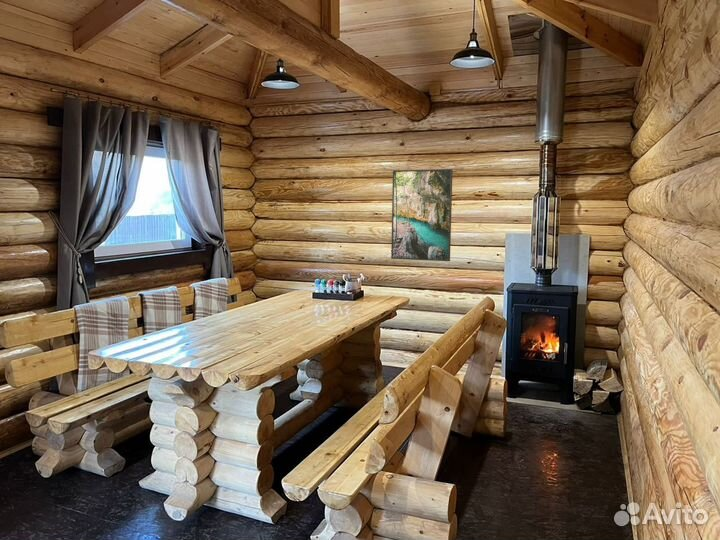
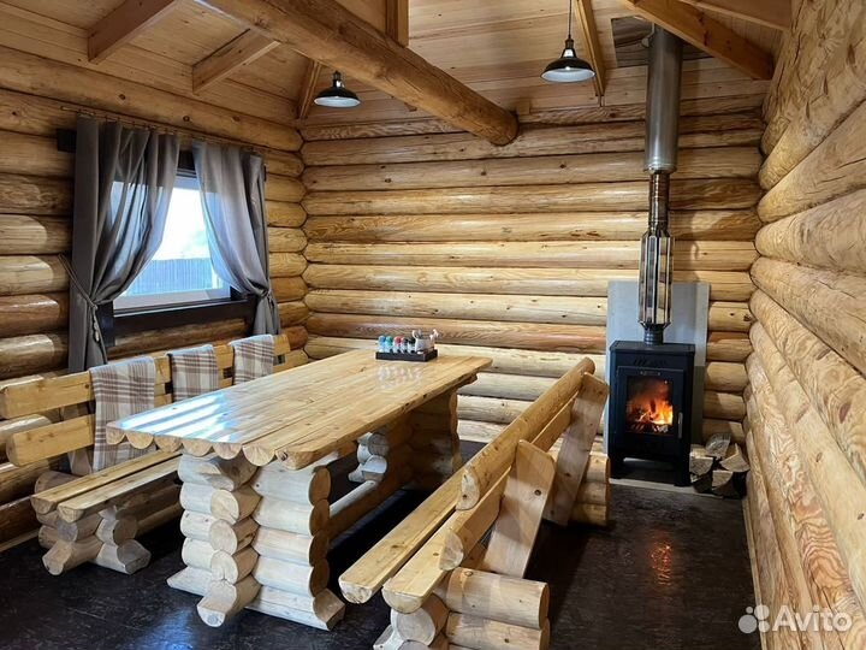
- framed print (421, 215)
